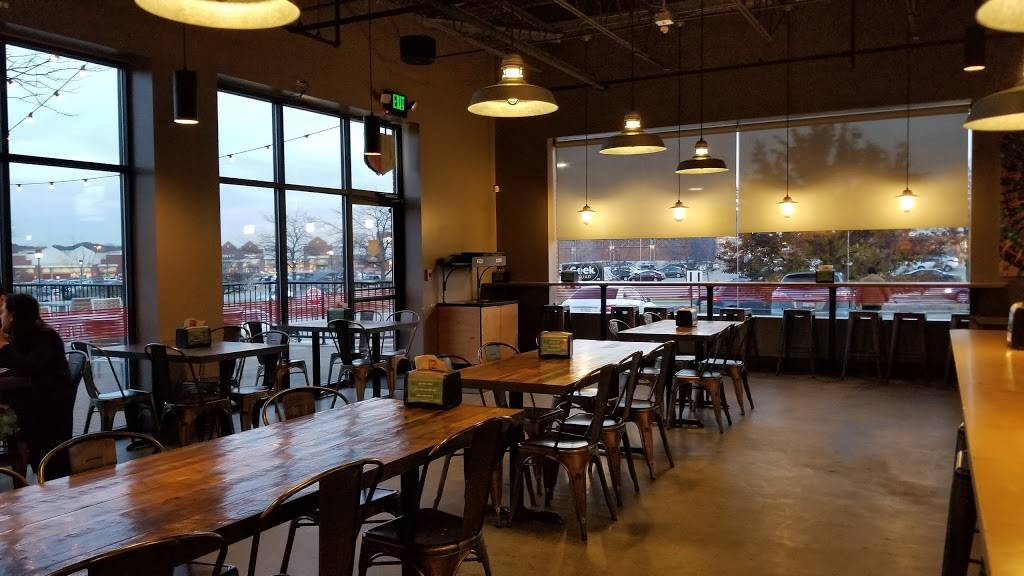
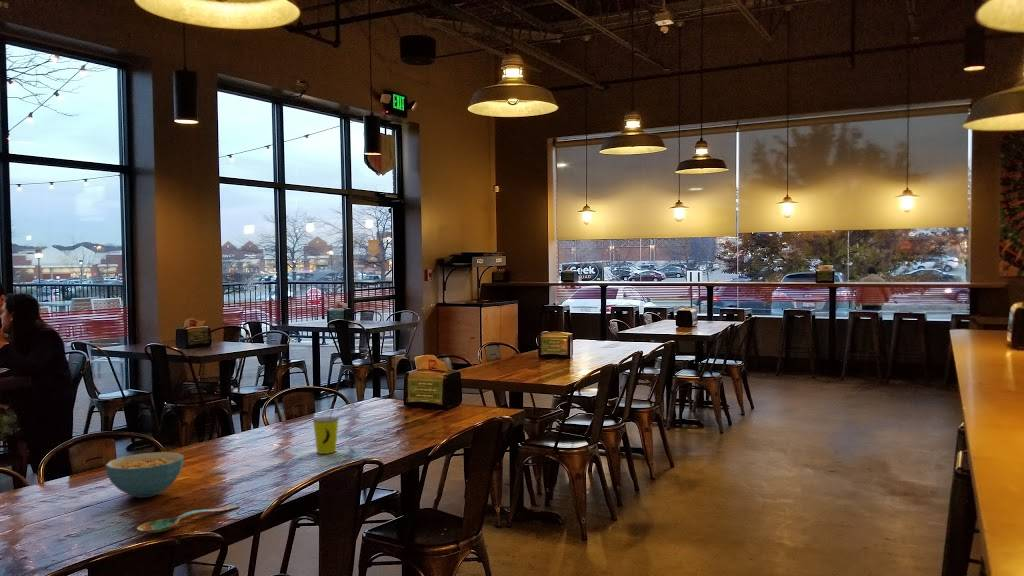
+ spoon (191, 514)
+ straw (326, 428)
+ cereal bowl (146, 477)
